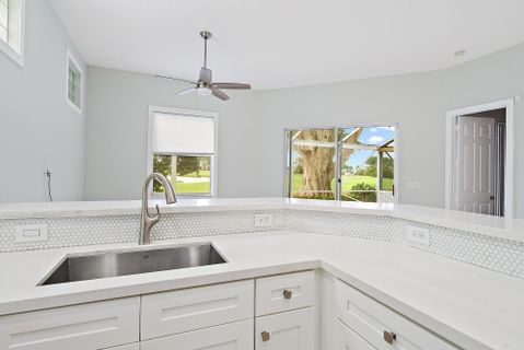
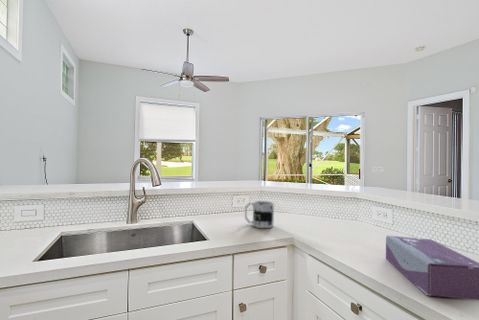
+ mug (258, 213)
+ tissue box (430, 262)
